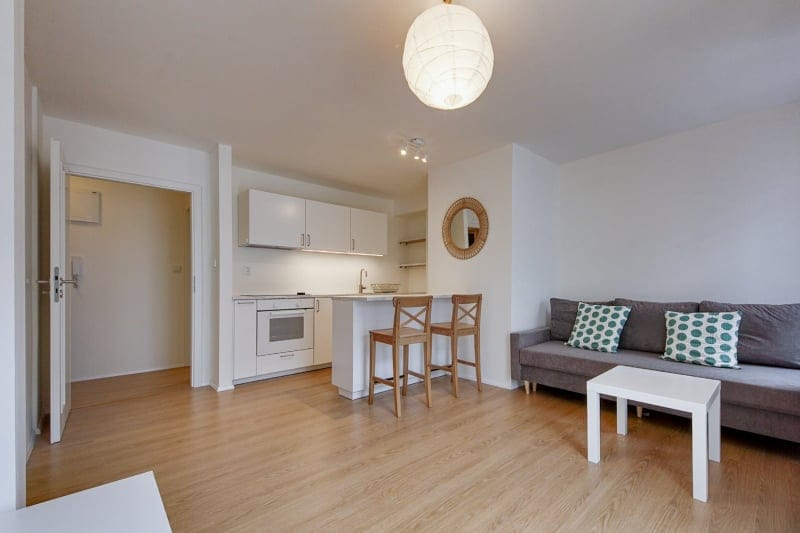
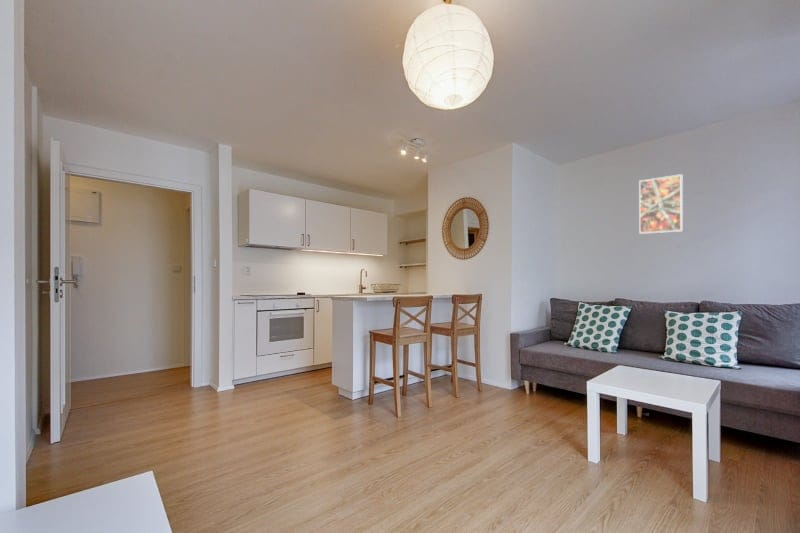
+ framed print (660, 205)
